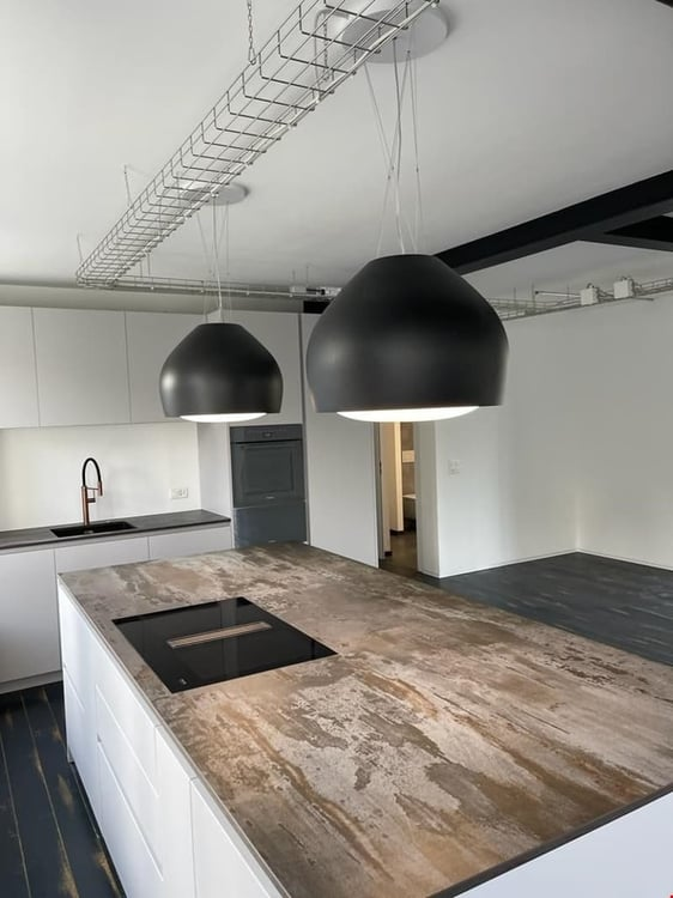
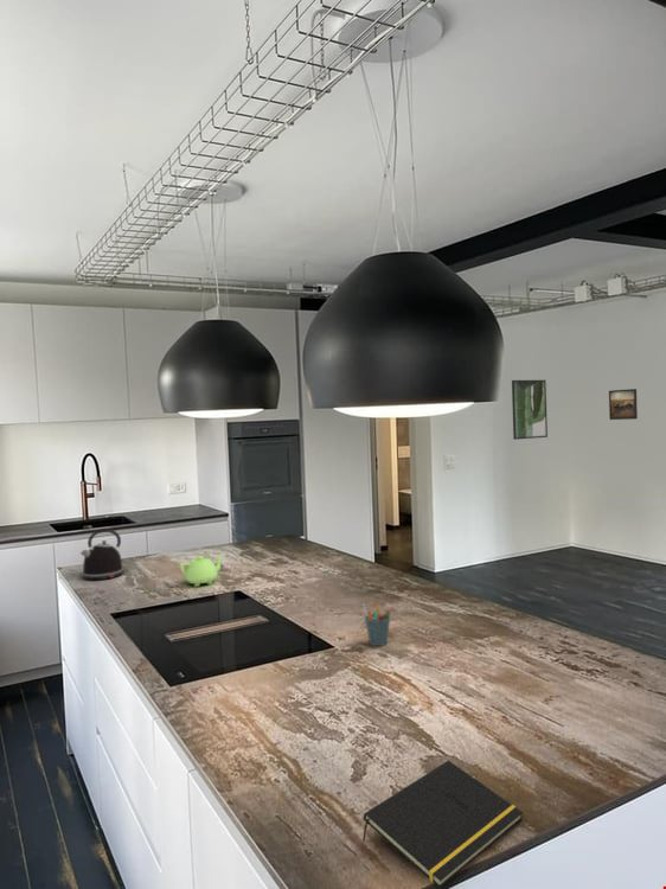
+ kettle (102, 551)
+ notepad (444, 816)
+ pen holder (377, 622)
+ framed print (530, 409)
+ teapot (201, 569)
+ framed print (622, 404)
